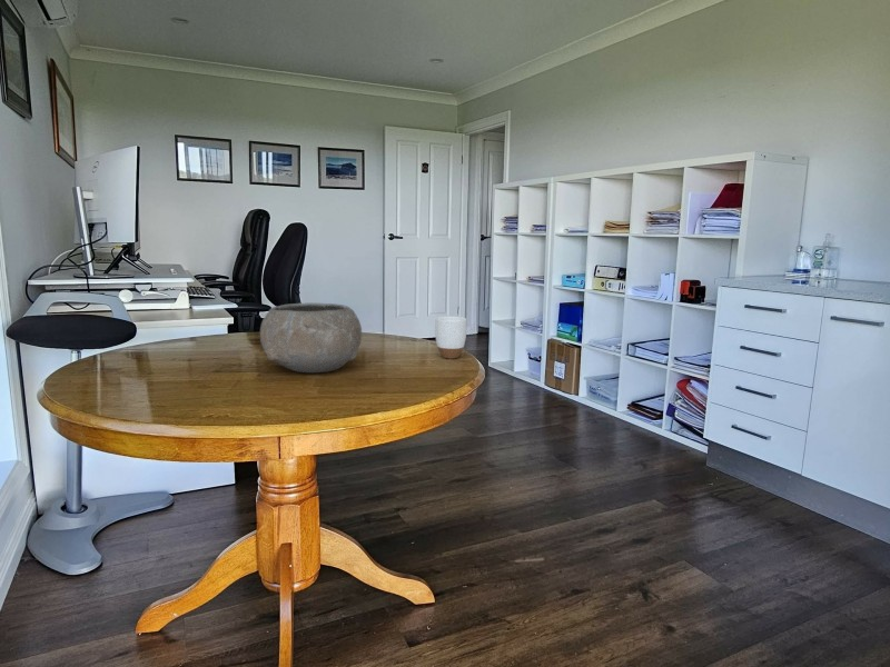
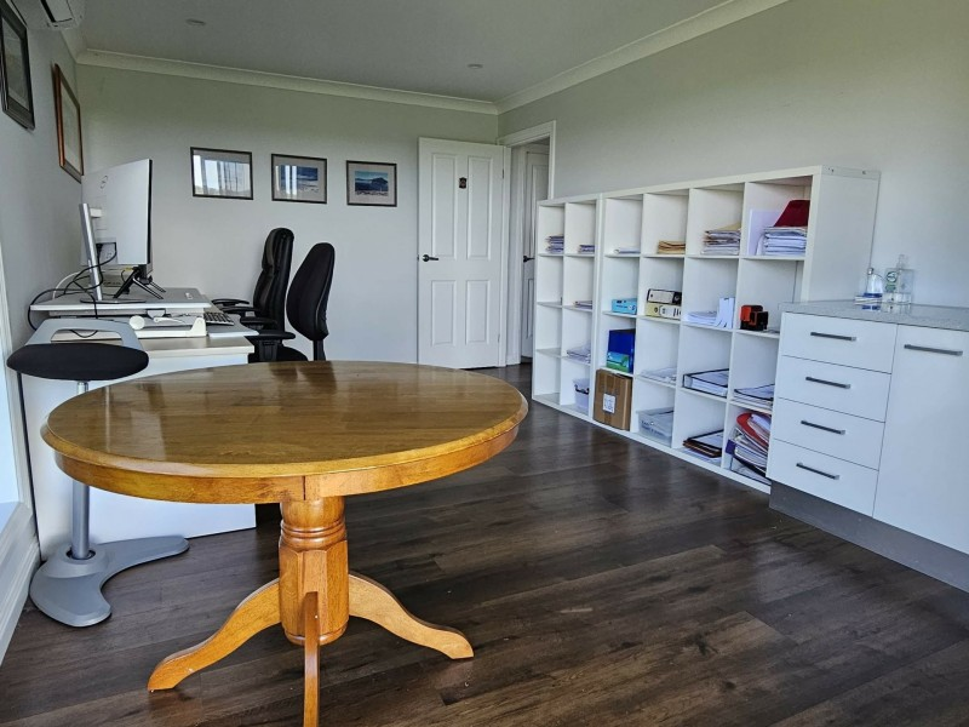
- mug (449, 336)
- bowl (312, 337)
